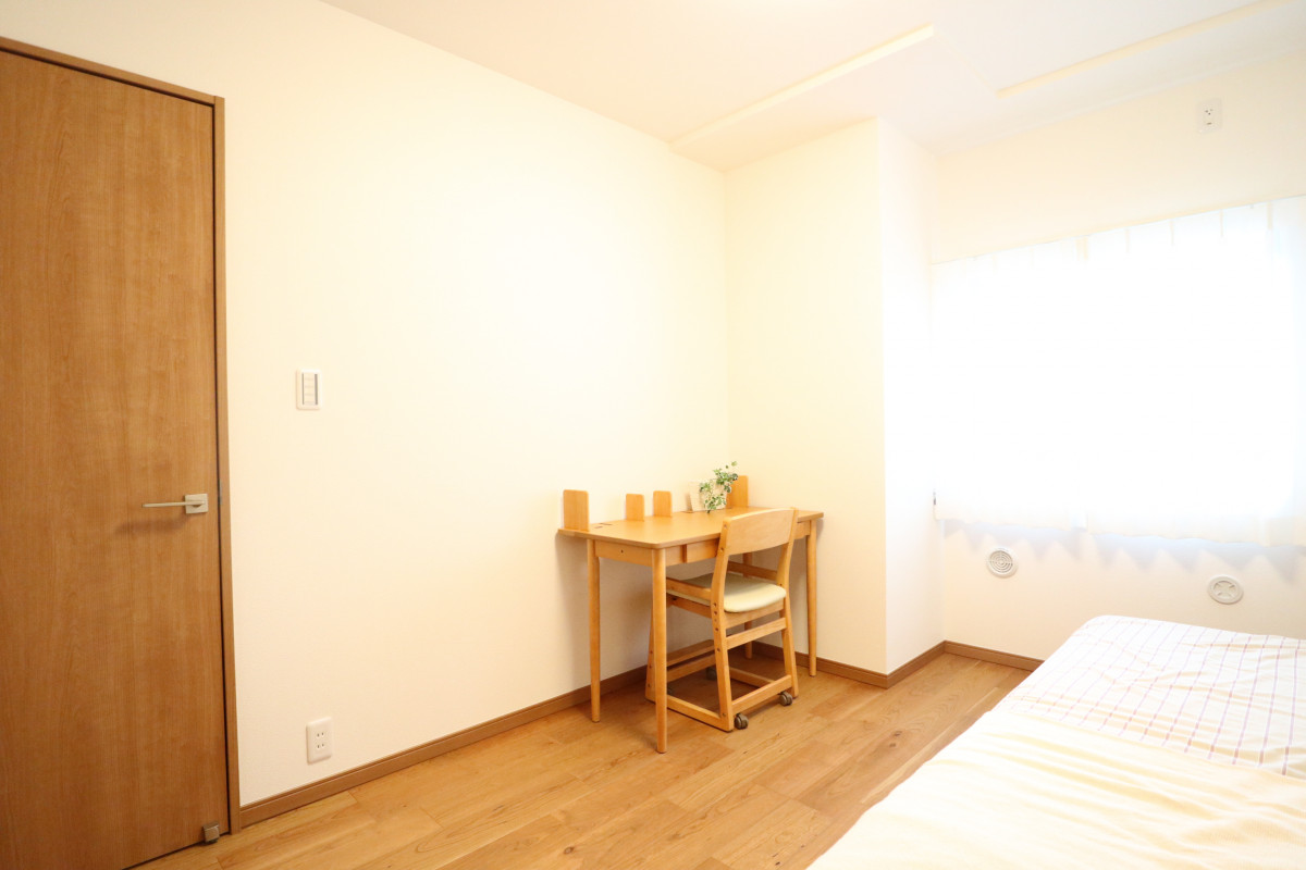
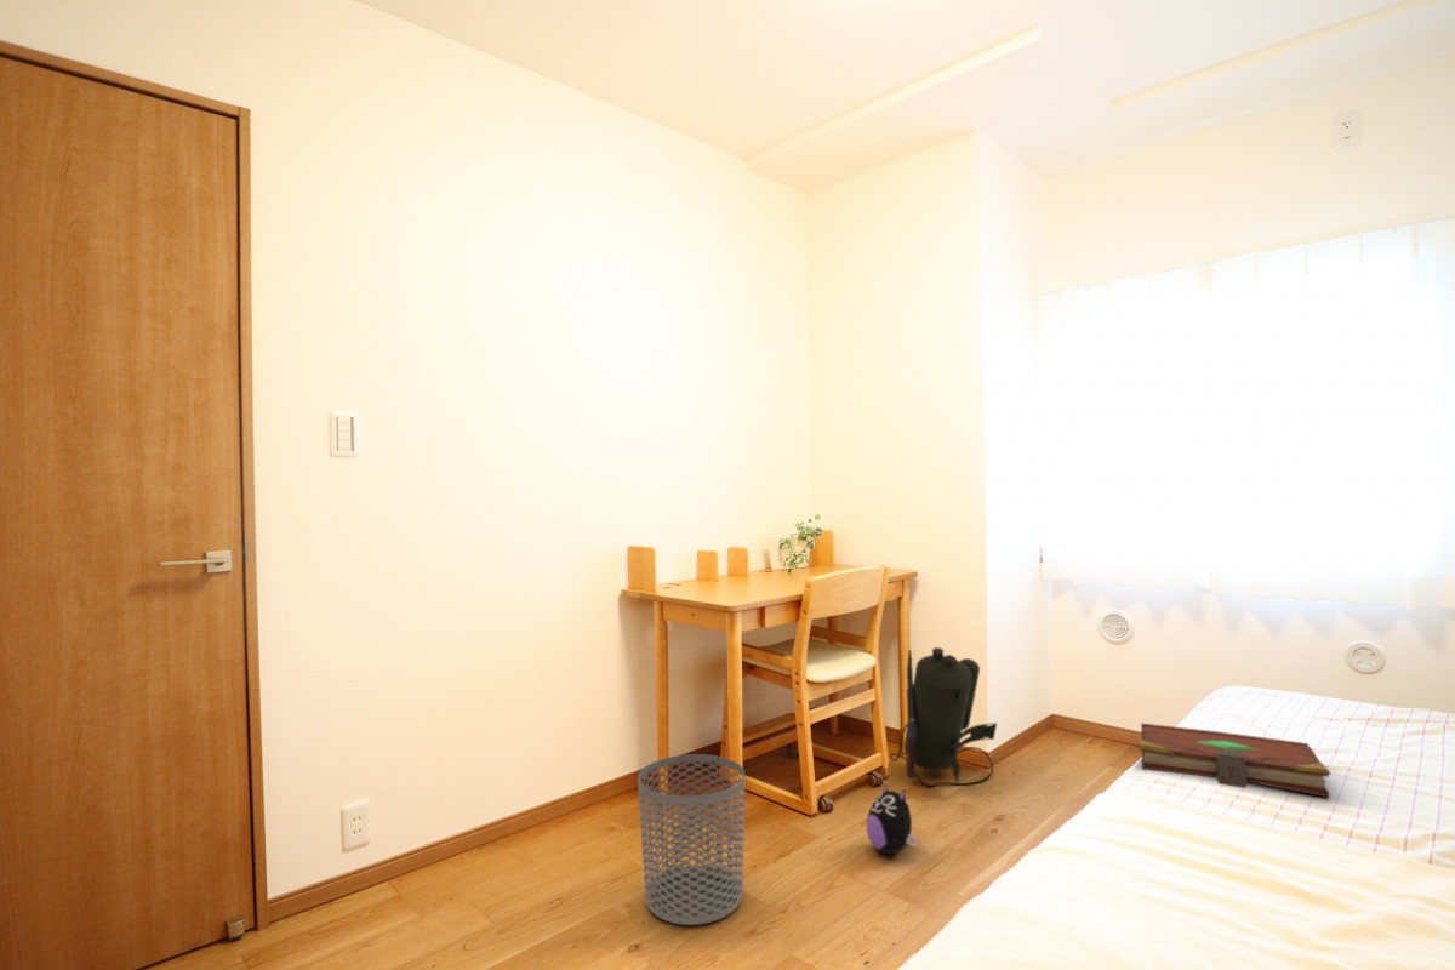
+ plush toy (891, 818)
+ waste bin (694, 835)
+ book (1226, 752)
+ backpack (940, 709)
